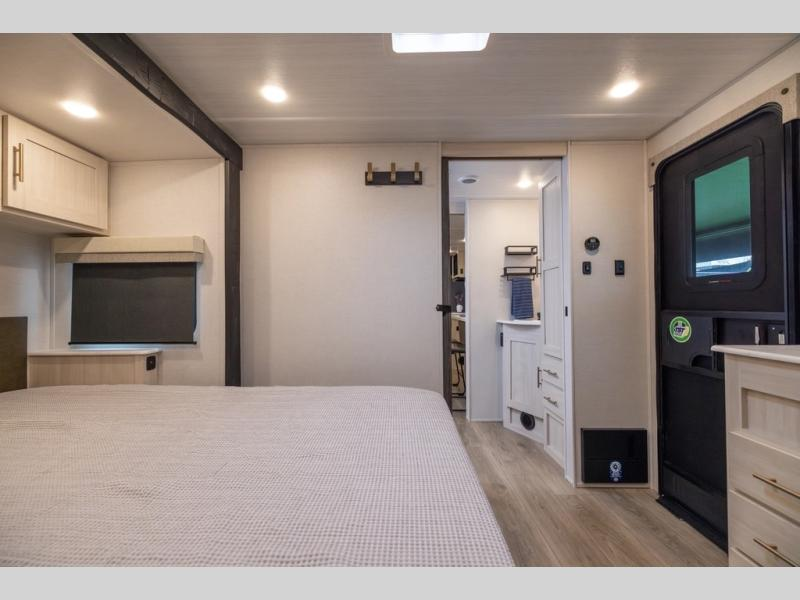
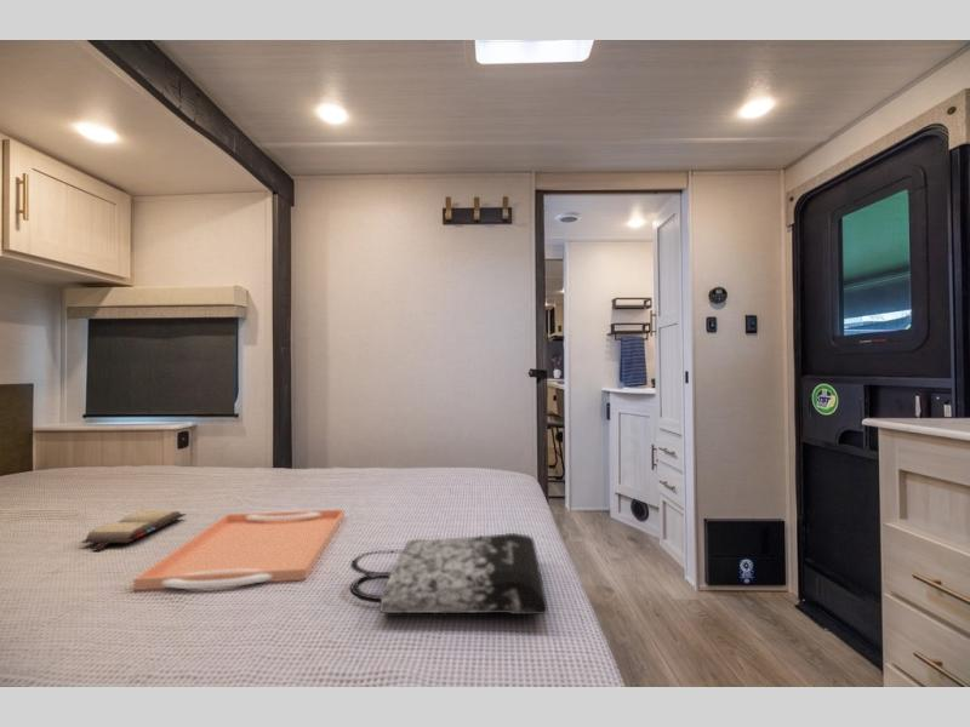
+ hardback book (138, 525)
+ serving tray (259, 542)
+ tote bag (445, 566)
